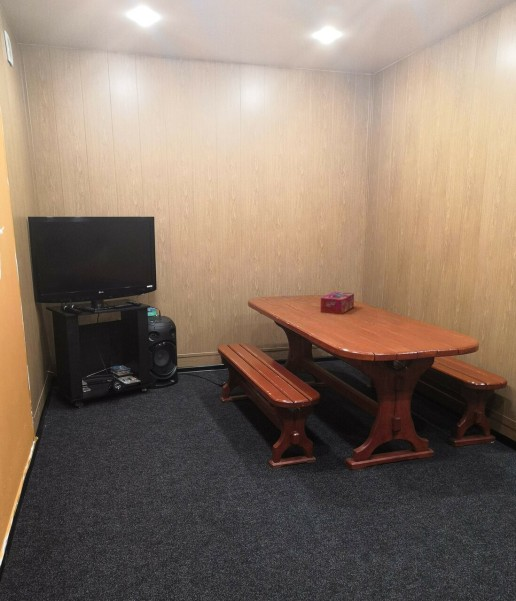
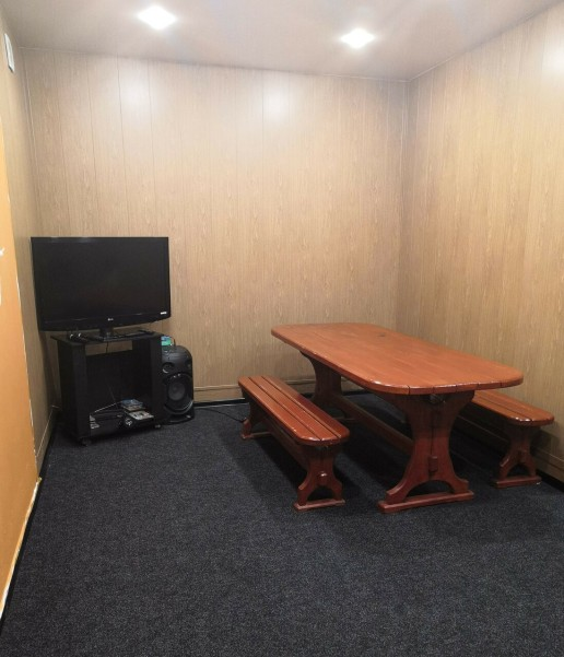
- tissue box (337, 302)
